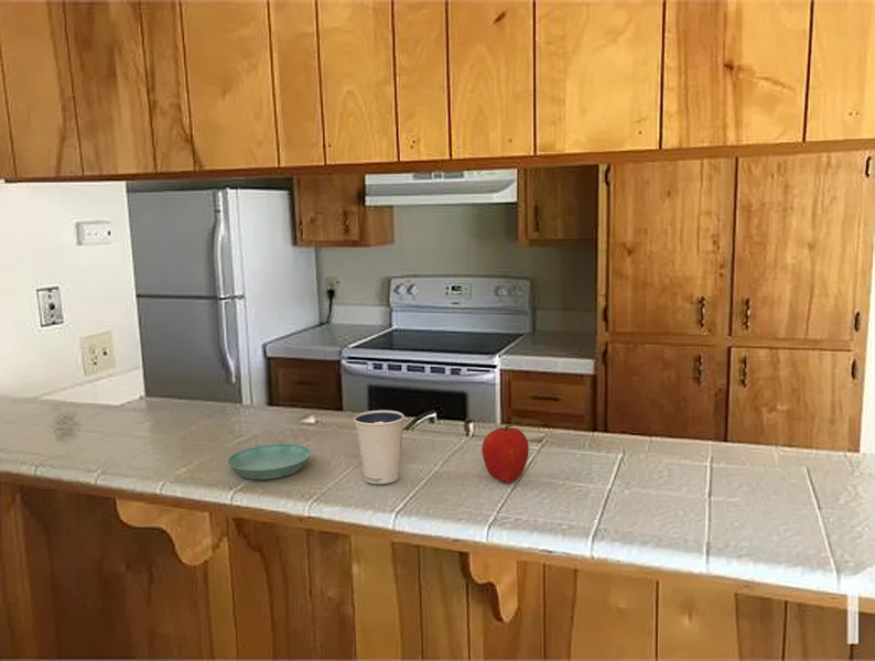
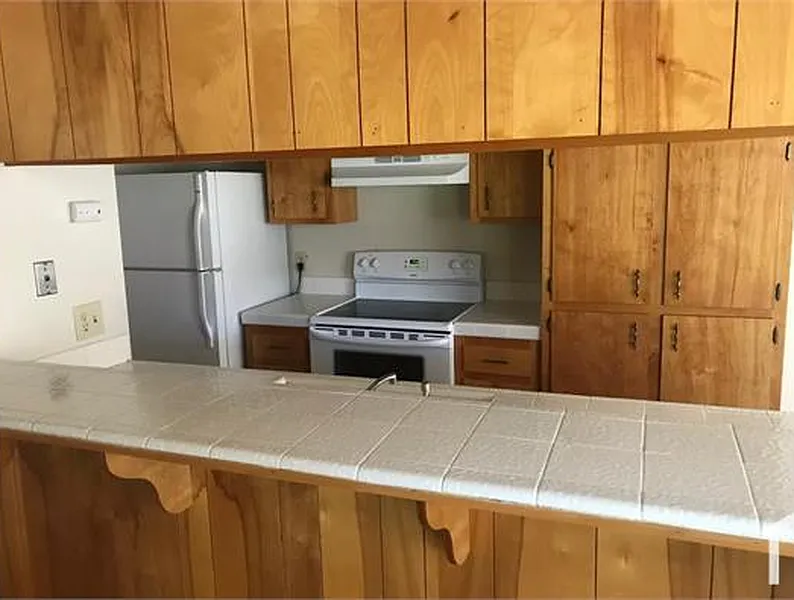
- fruit (506, 451)
- saucer (269, 463)
- dixie cup (380, 447)
